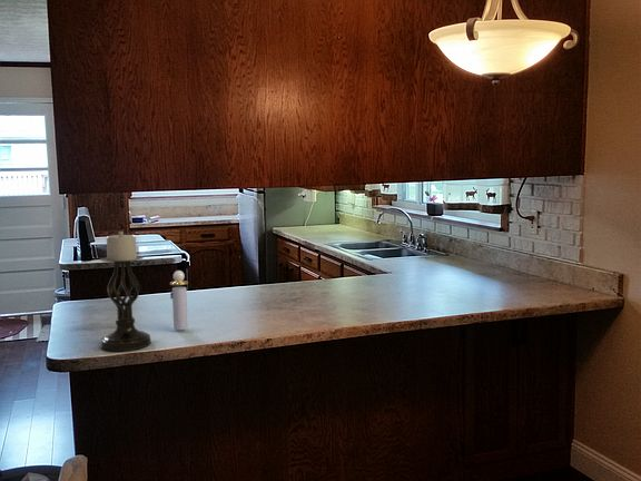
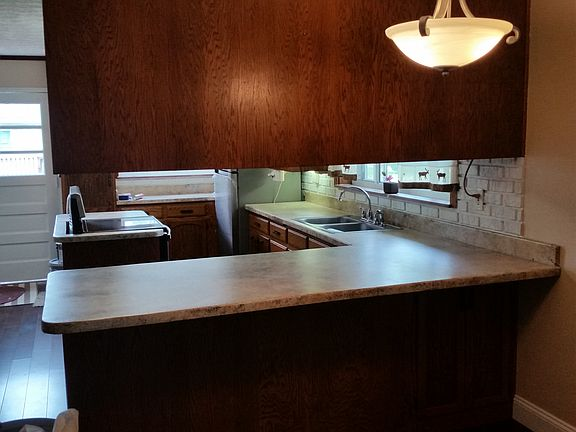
- candle holder (124, 288)
- perfume bottle (179, 300)
